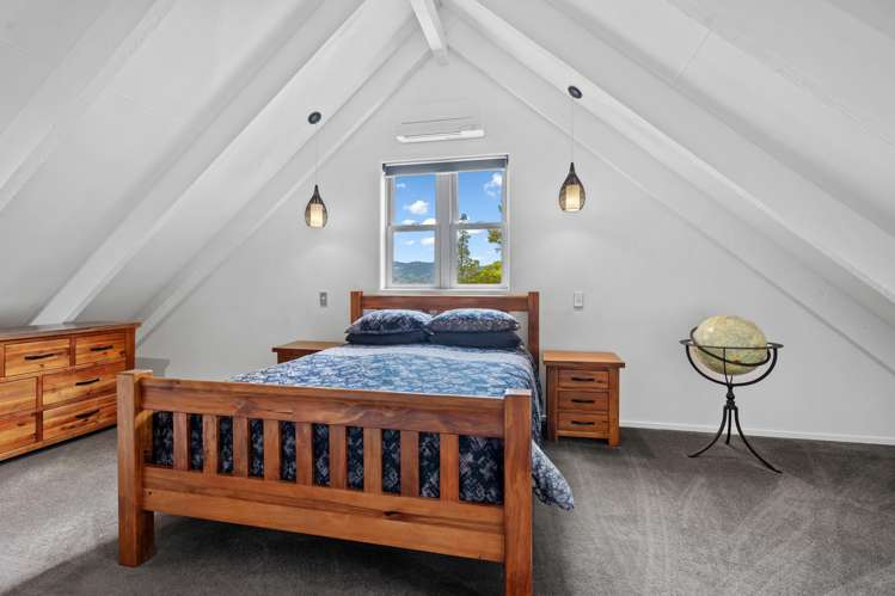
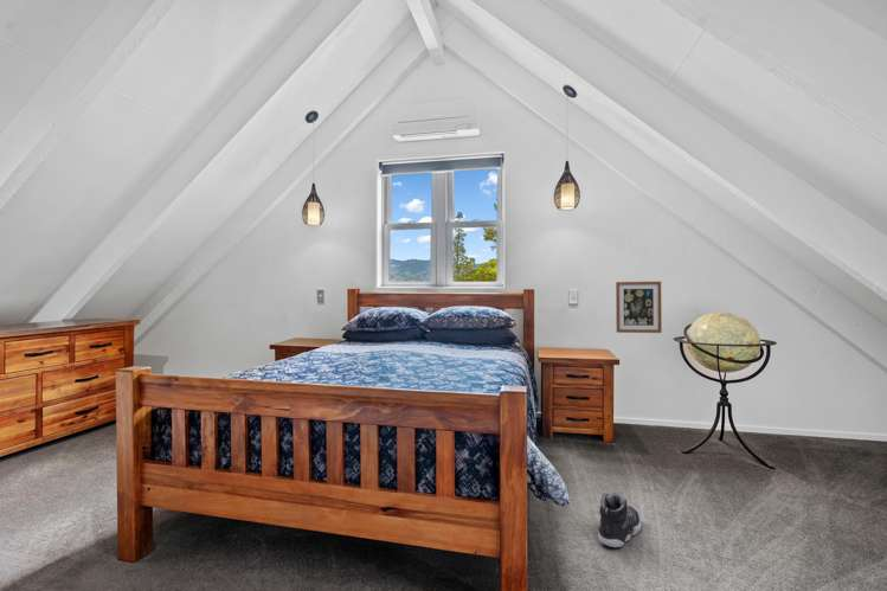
+ sneaker (621, 512)
+ wall art (638, 307)
